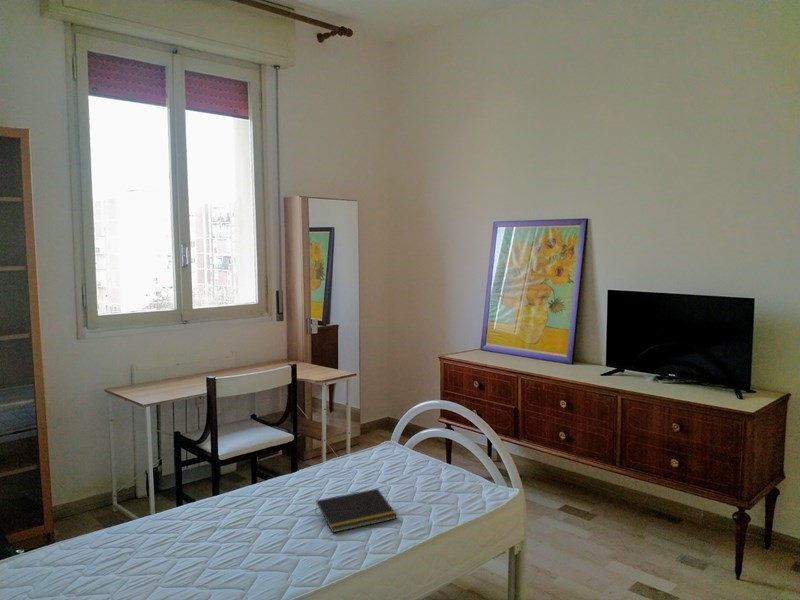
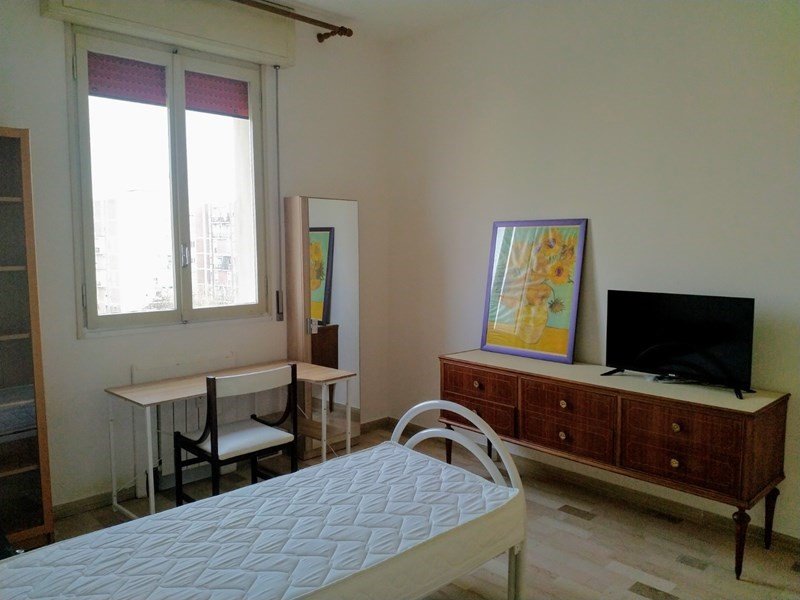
- notepad (356, 509)
